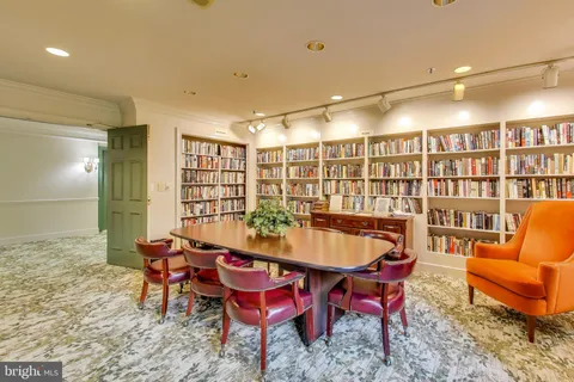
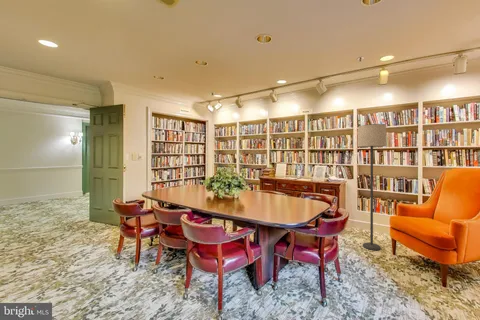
+ lamp (371, 186)
